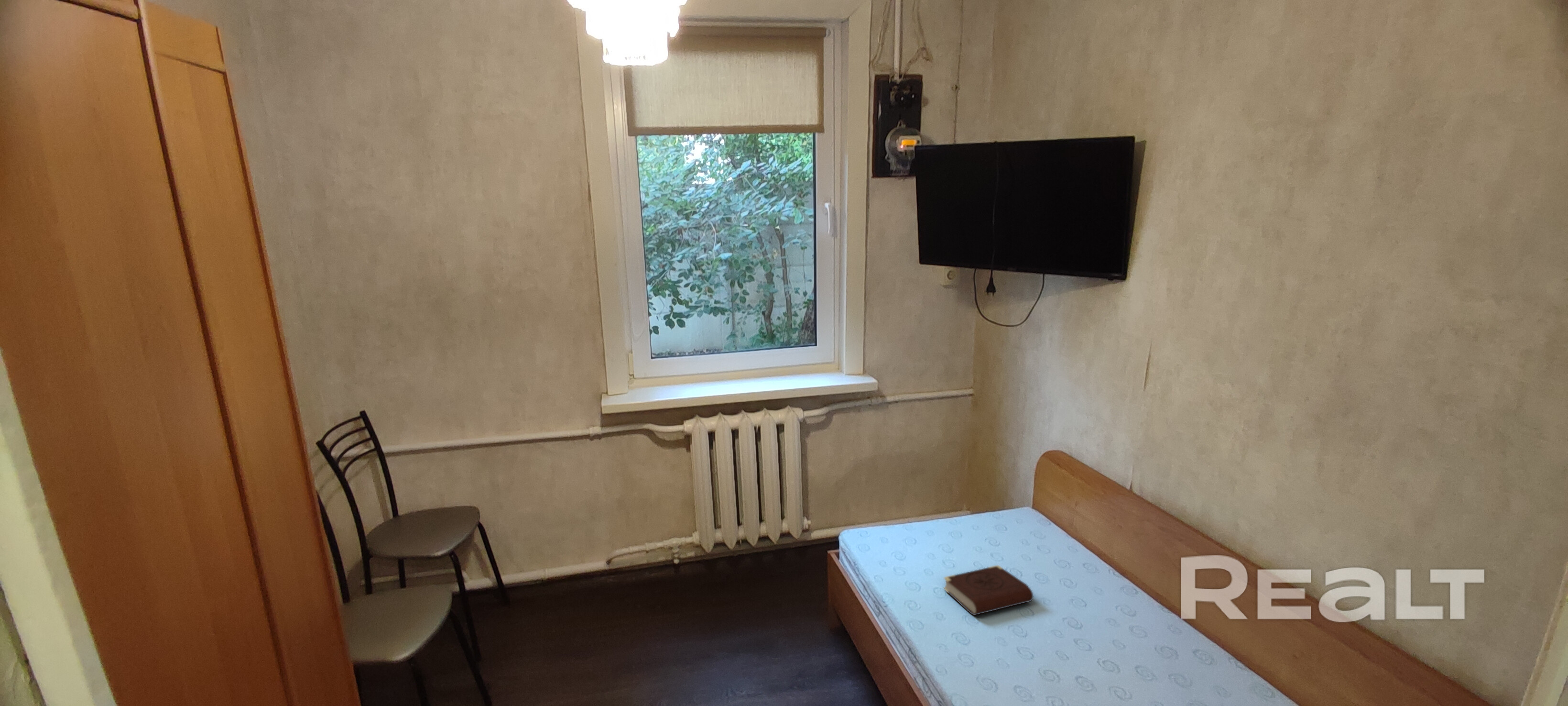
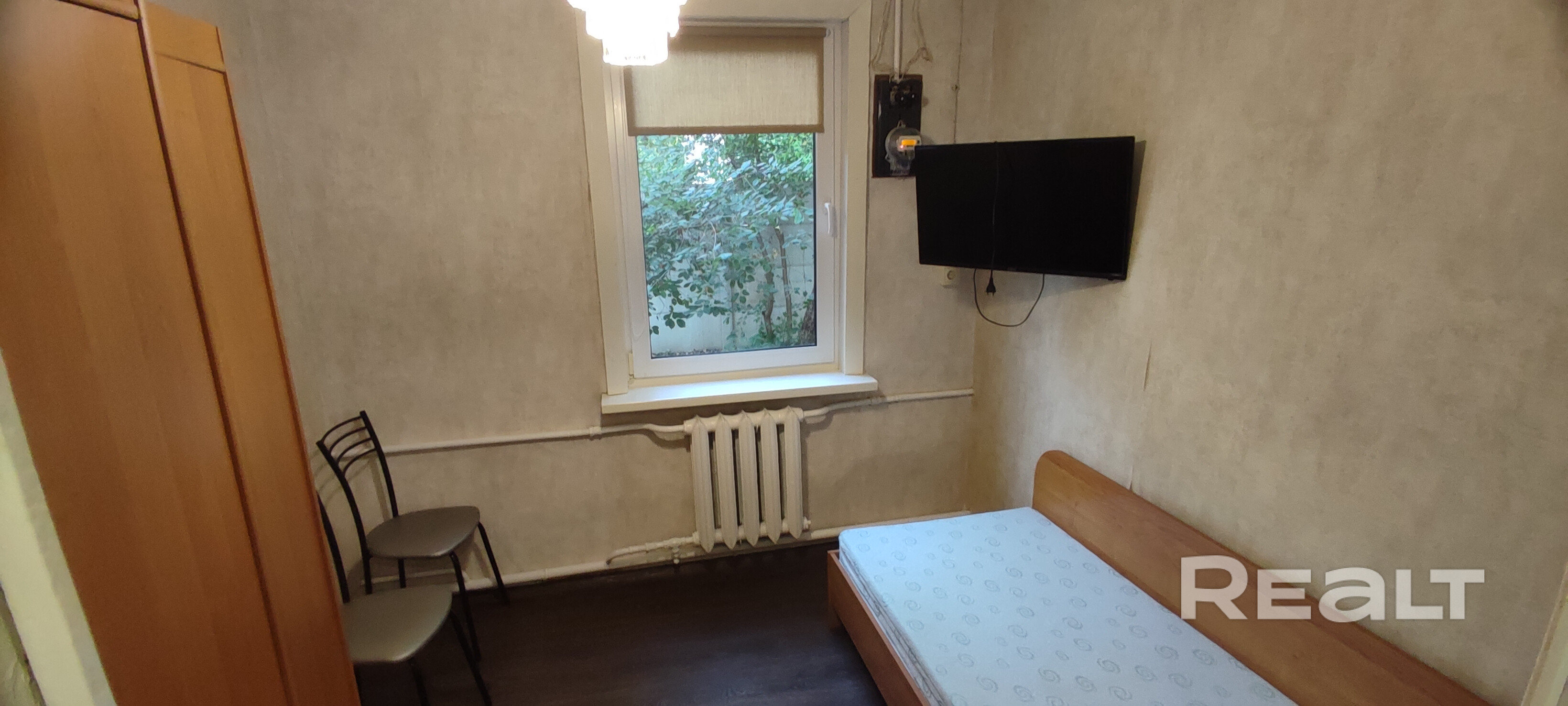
- book (987, 589)
